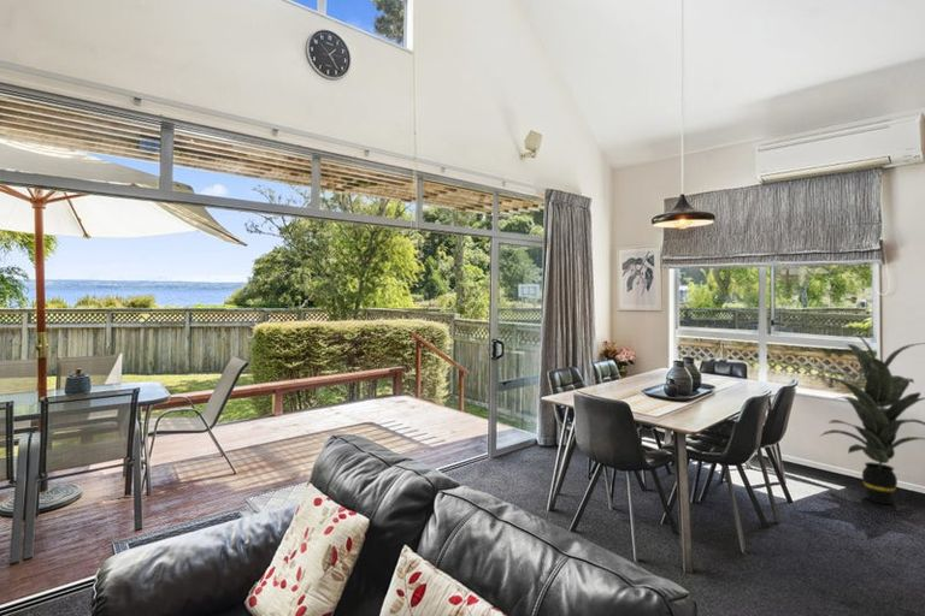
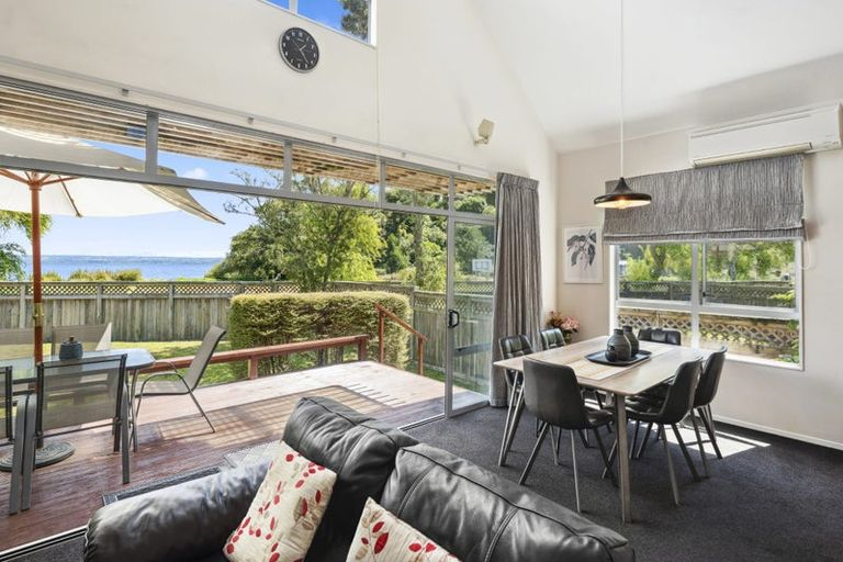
- indoor plant (872, 414)
